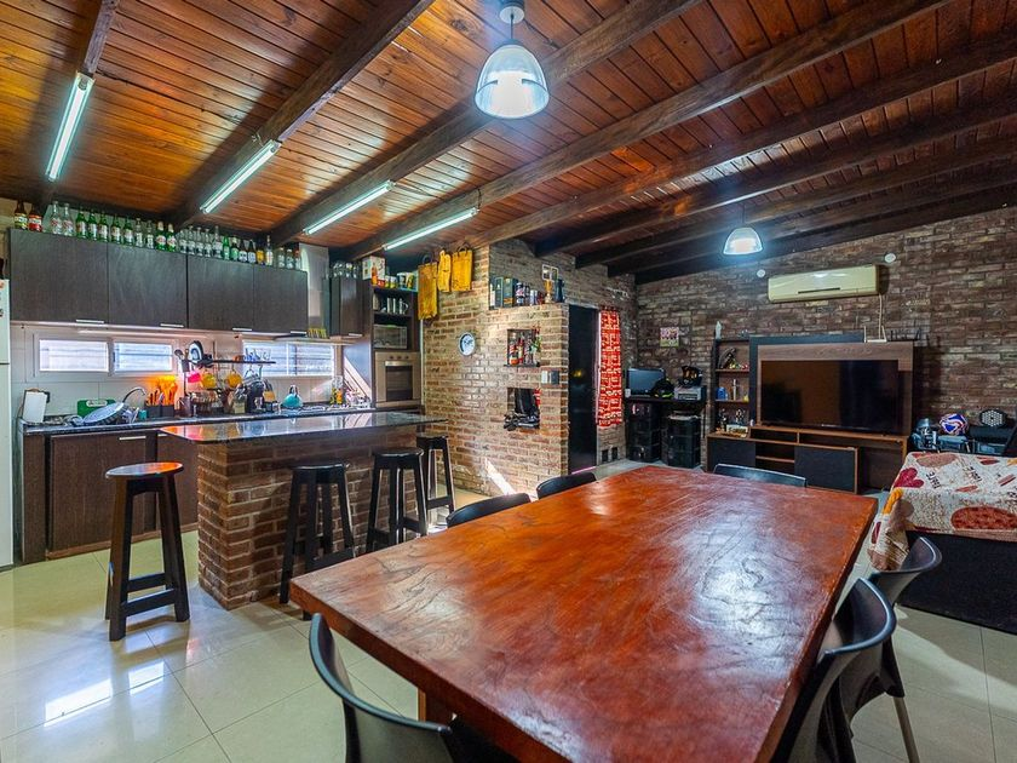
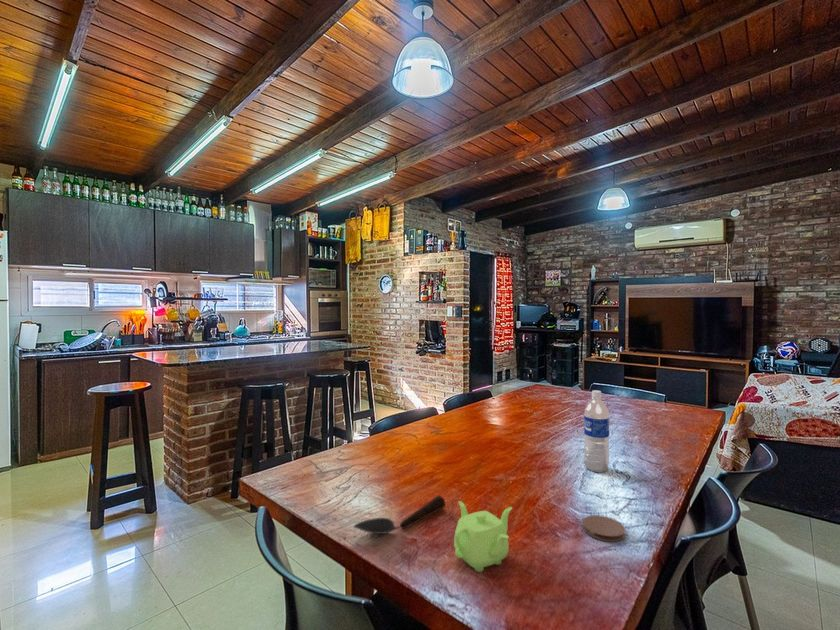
+ spoon (407, 517)
+ coaster (603, 527)
+ water bottle (596, 430)
+ teapot (485, 535)
